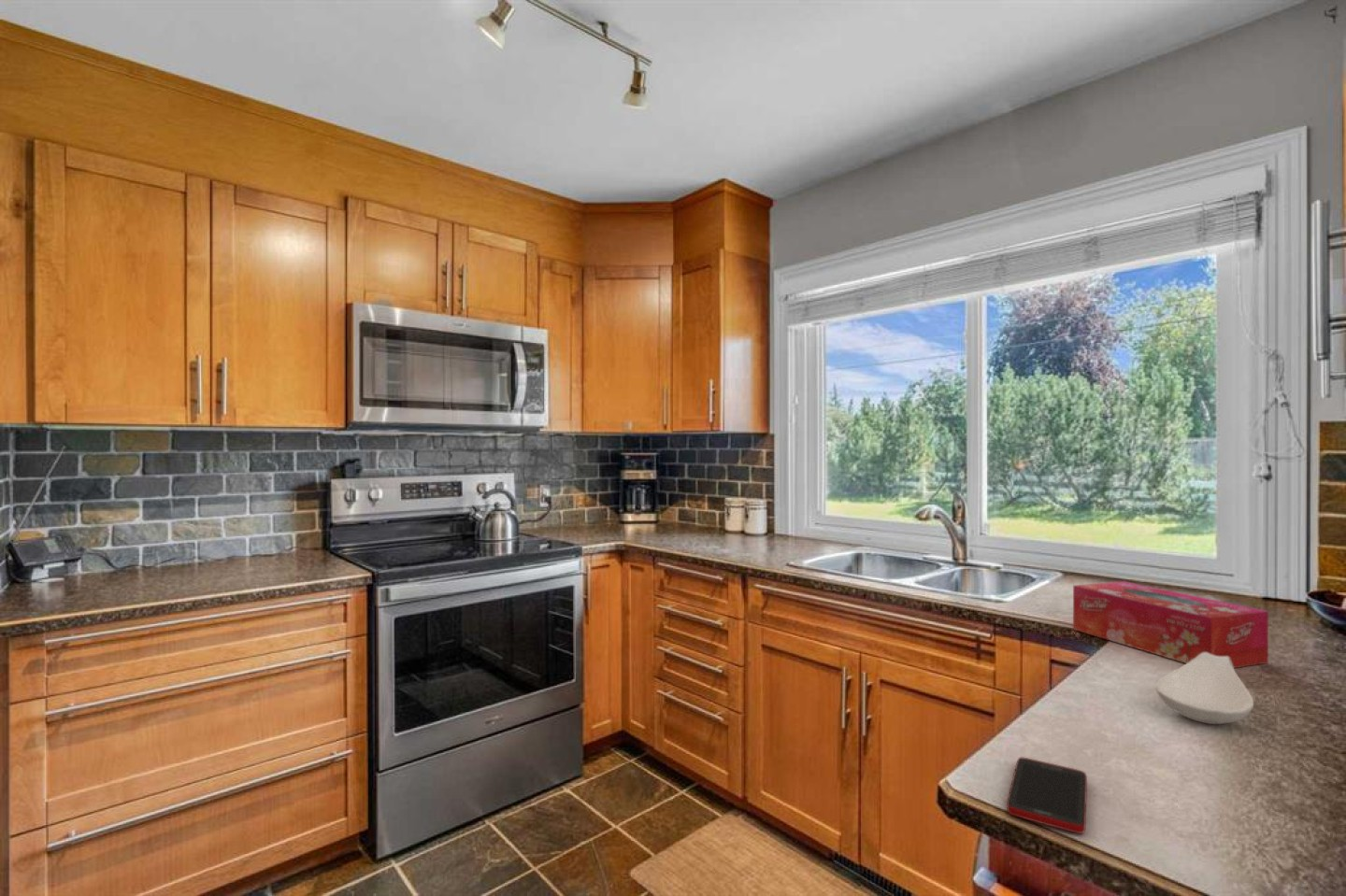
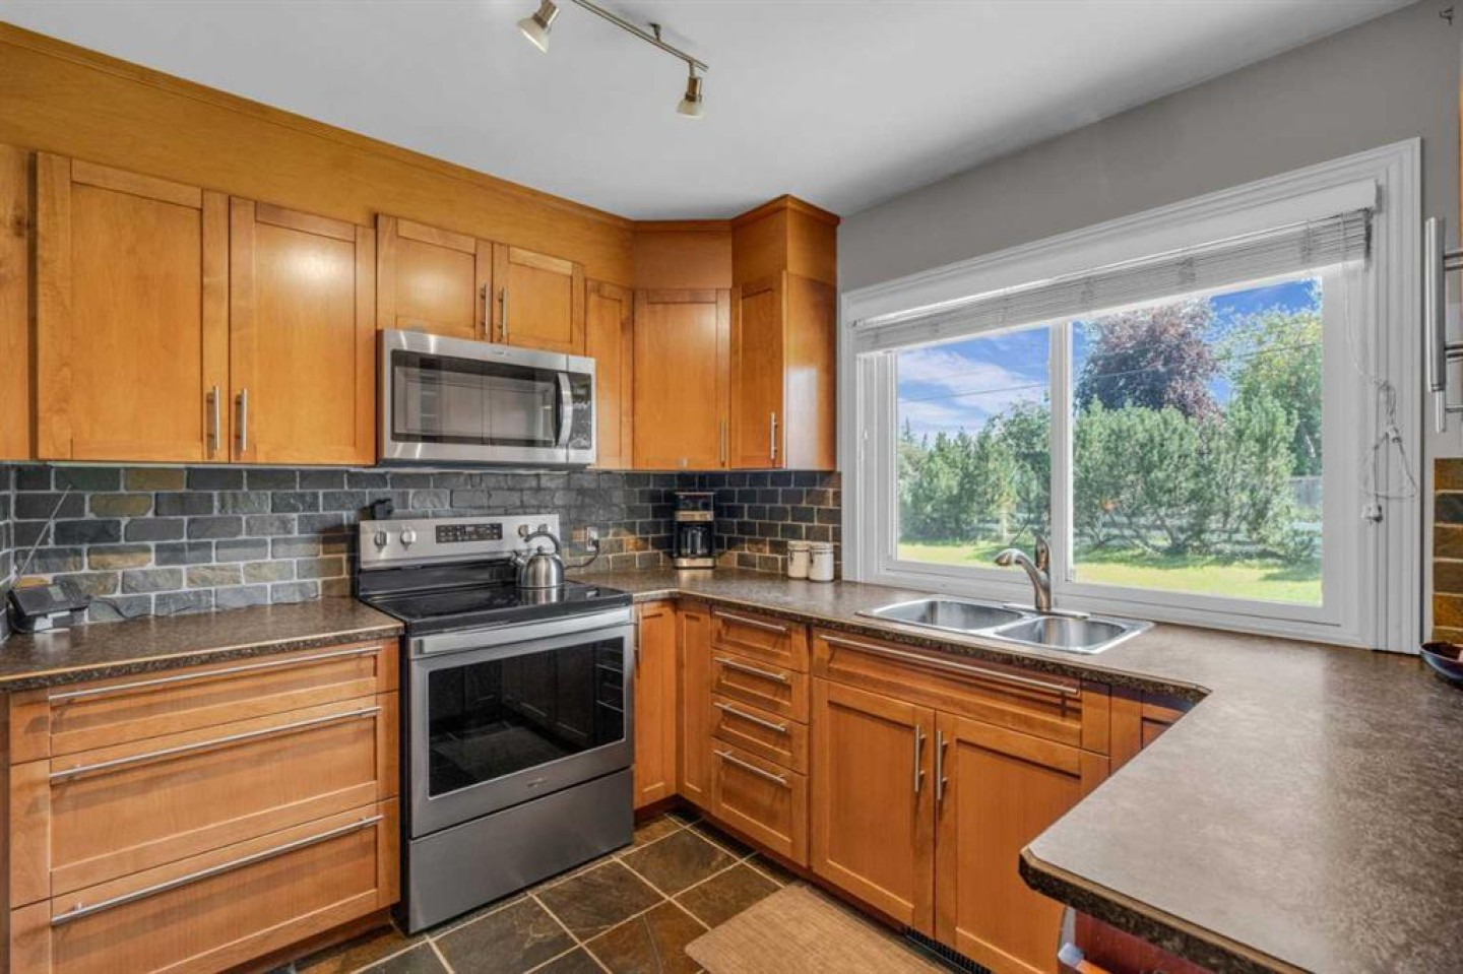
- spoon rest (1208, 684)
- tissue box (1162, 620)
- cell phone (1048, 791)
